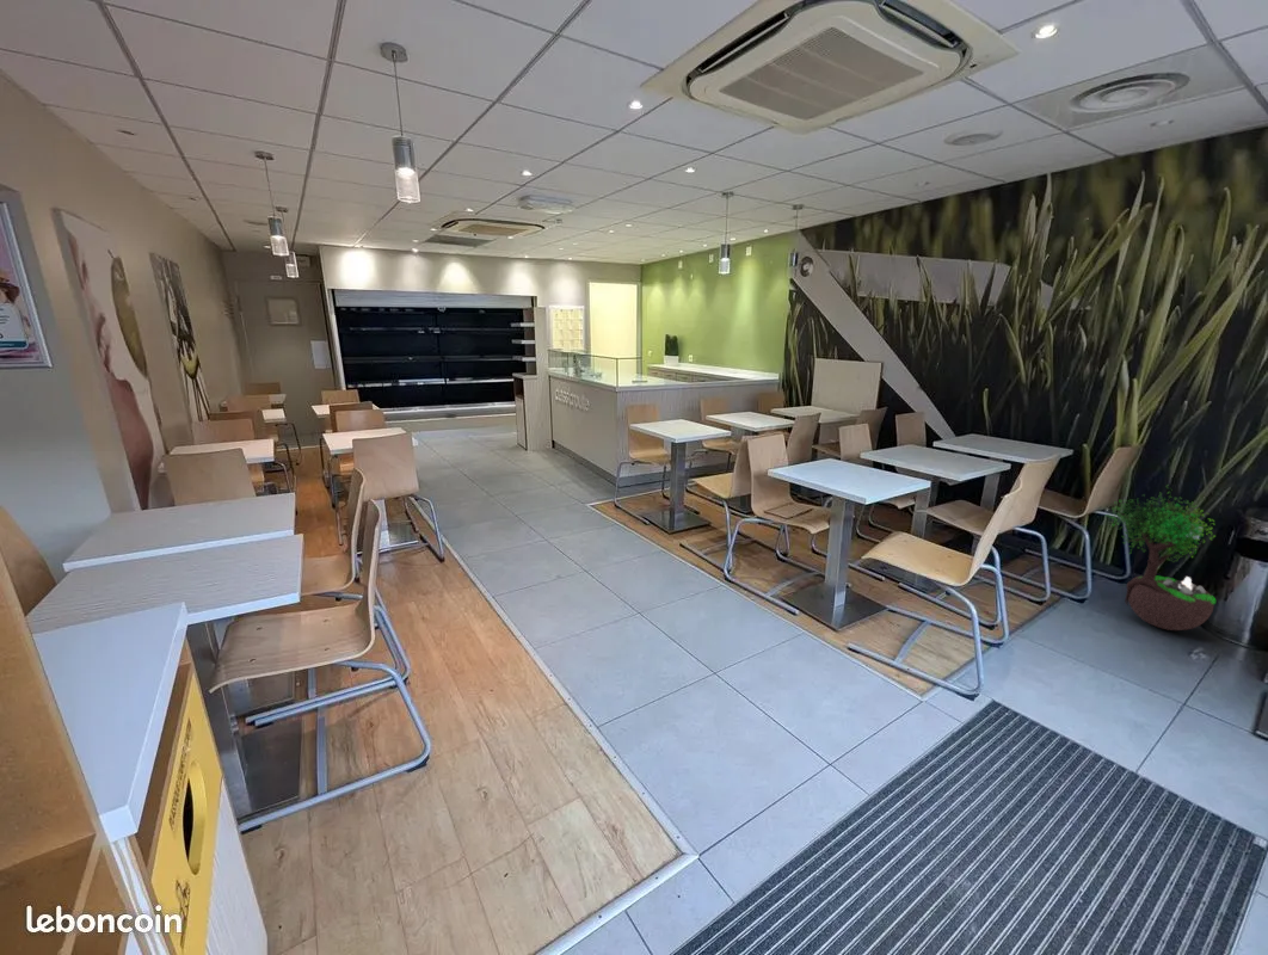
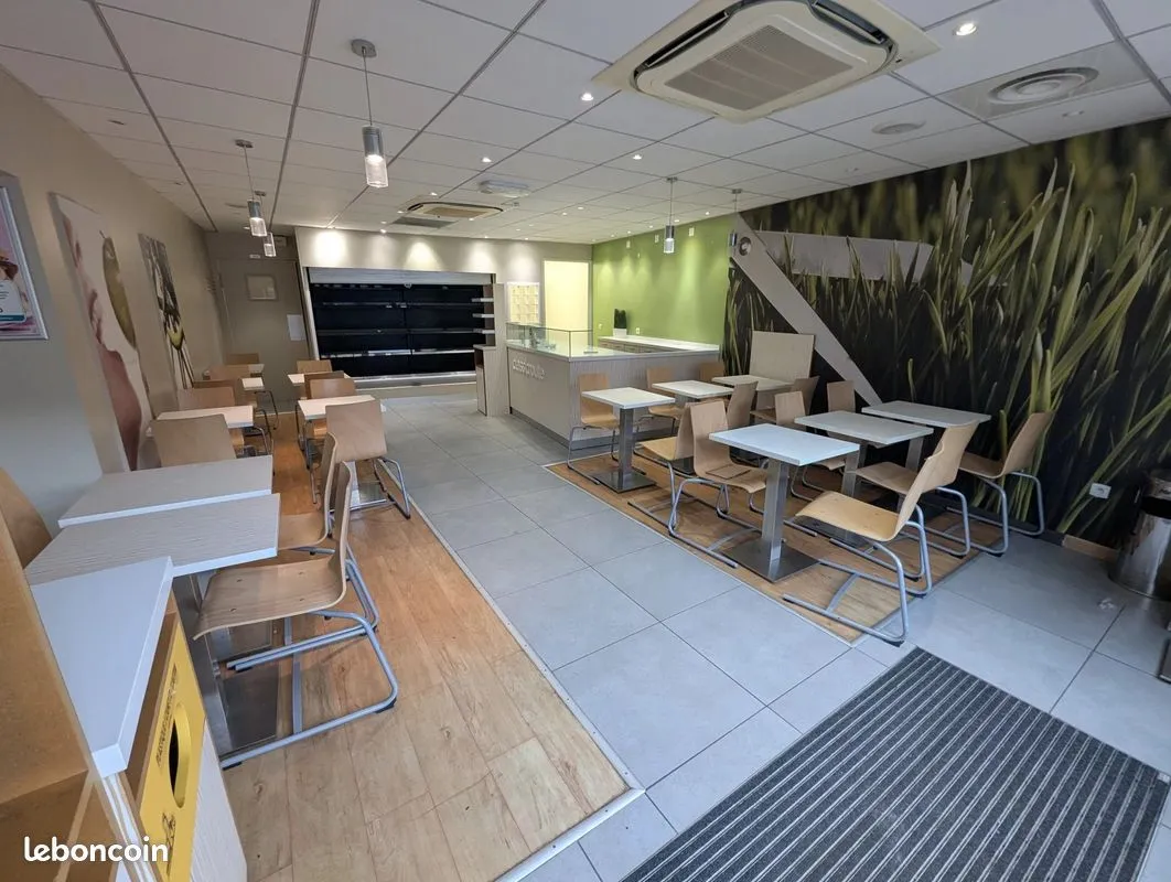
- potted tree (1164, 557)
